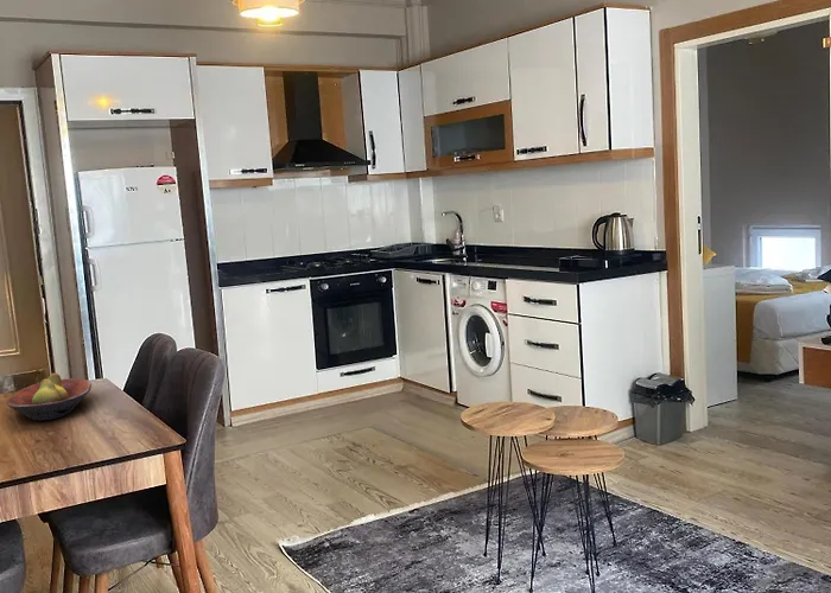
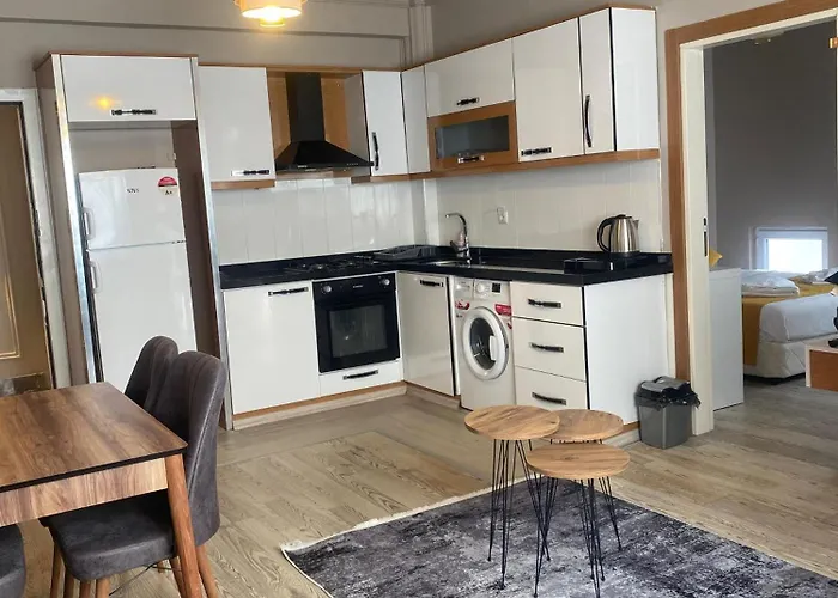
- fruit bowl (50, 393)
